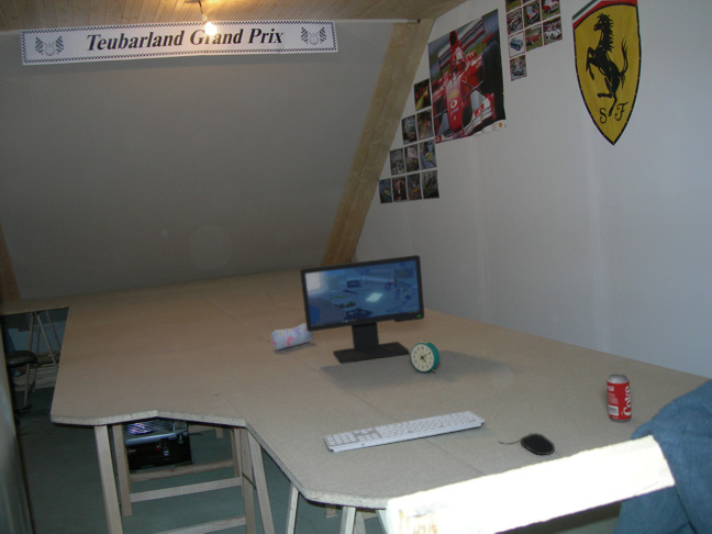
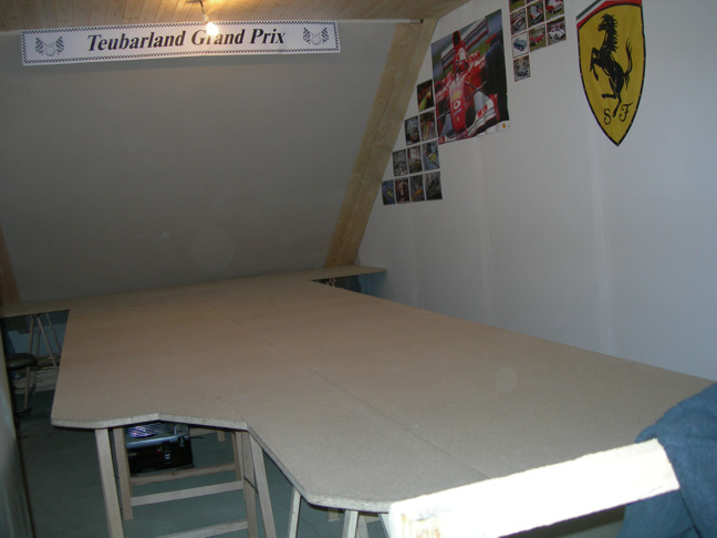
- pencil case (292, 335)
- beverage can (619, 397)
- keyboard (403, 429)
- alarm clock (426, 355)
- computer monitor (365, 307)
- computer mouse (526, 440)
